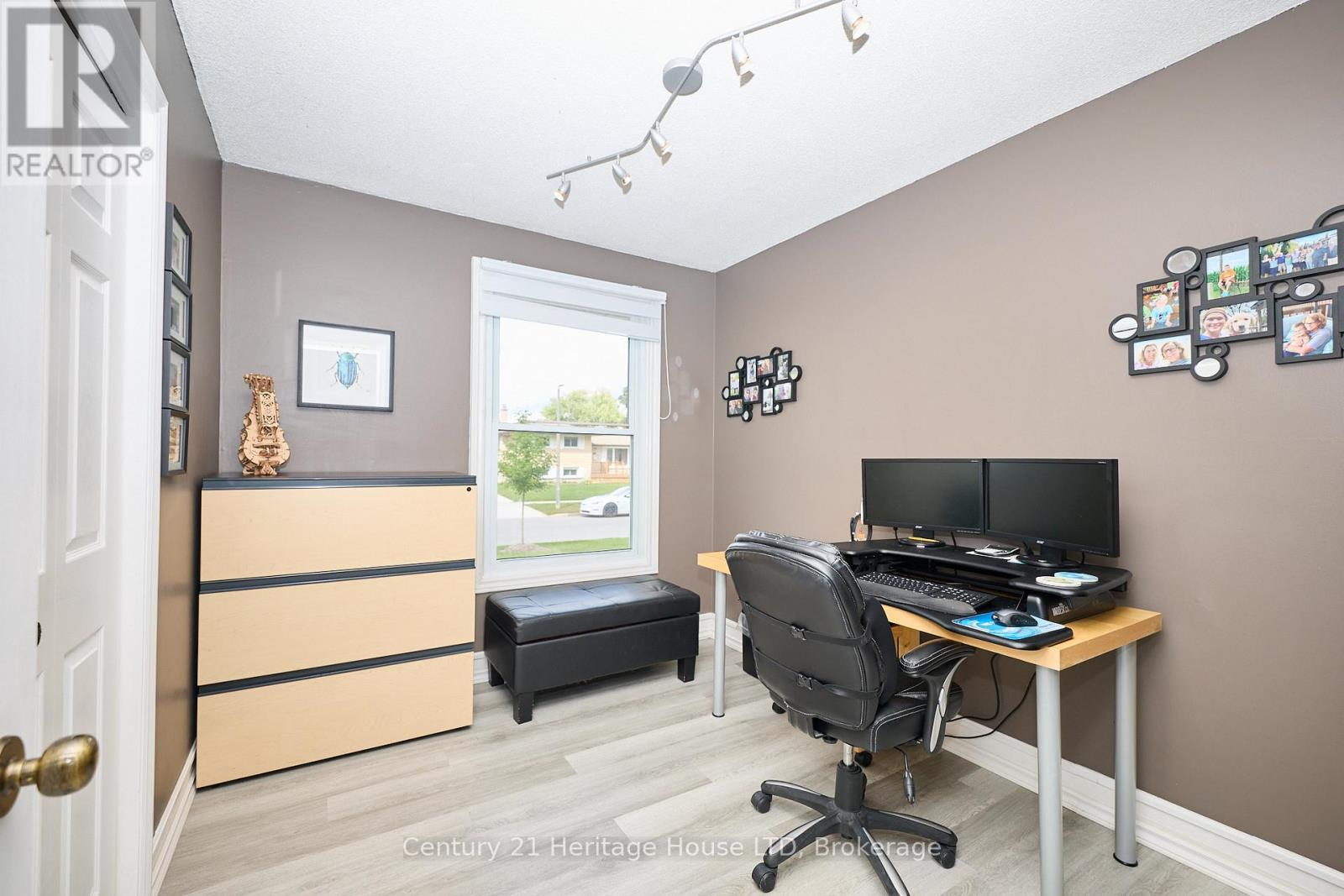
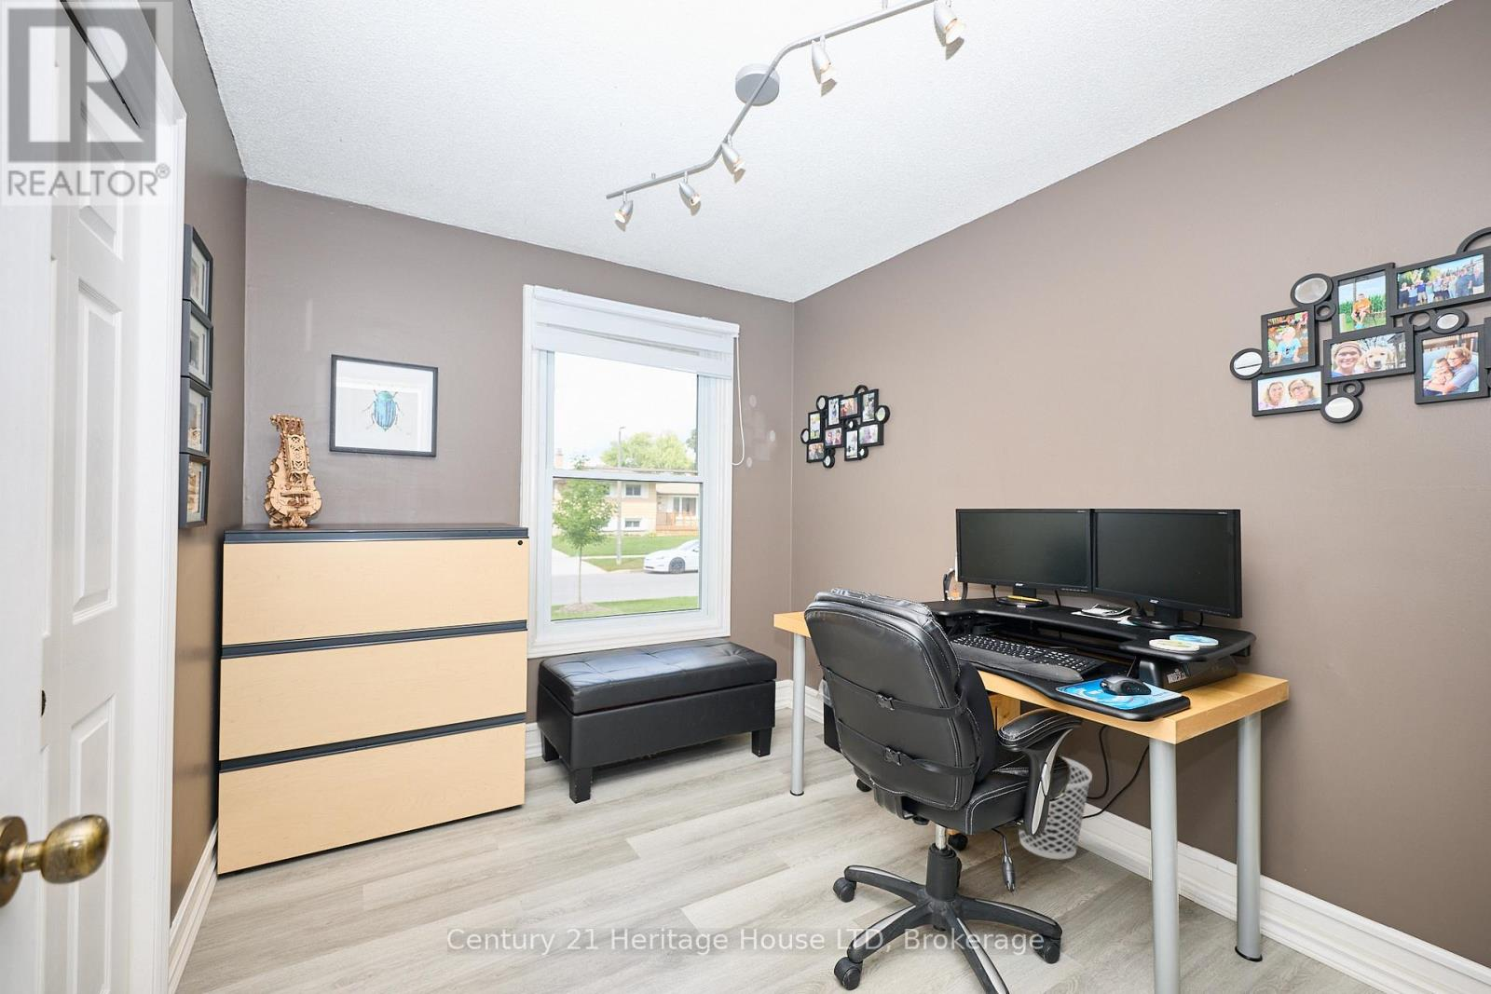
+ wastebasket (1051, 807)
